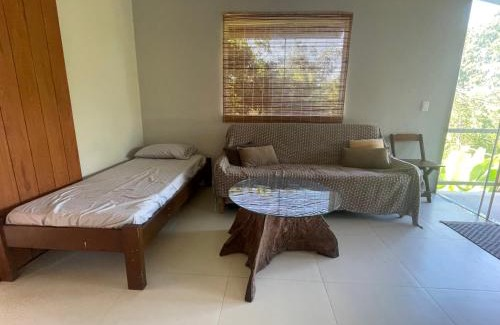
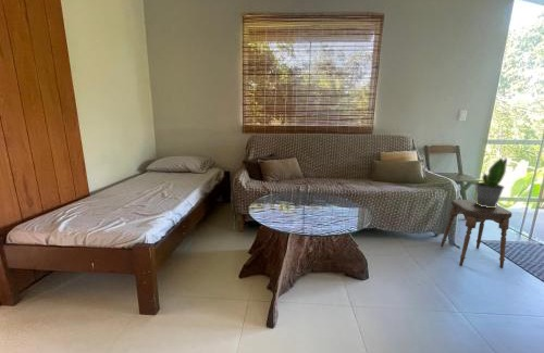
+ potted plant (490, 180)
+ stool (471, 229)
